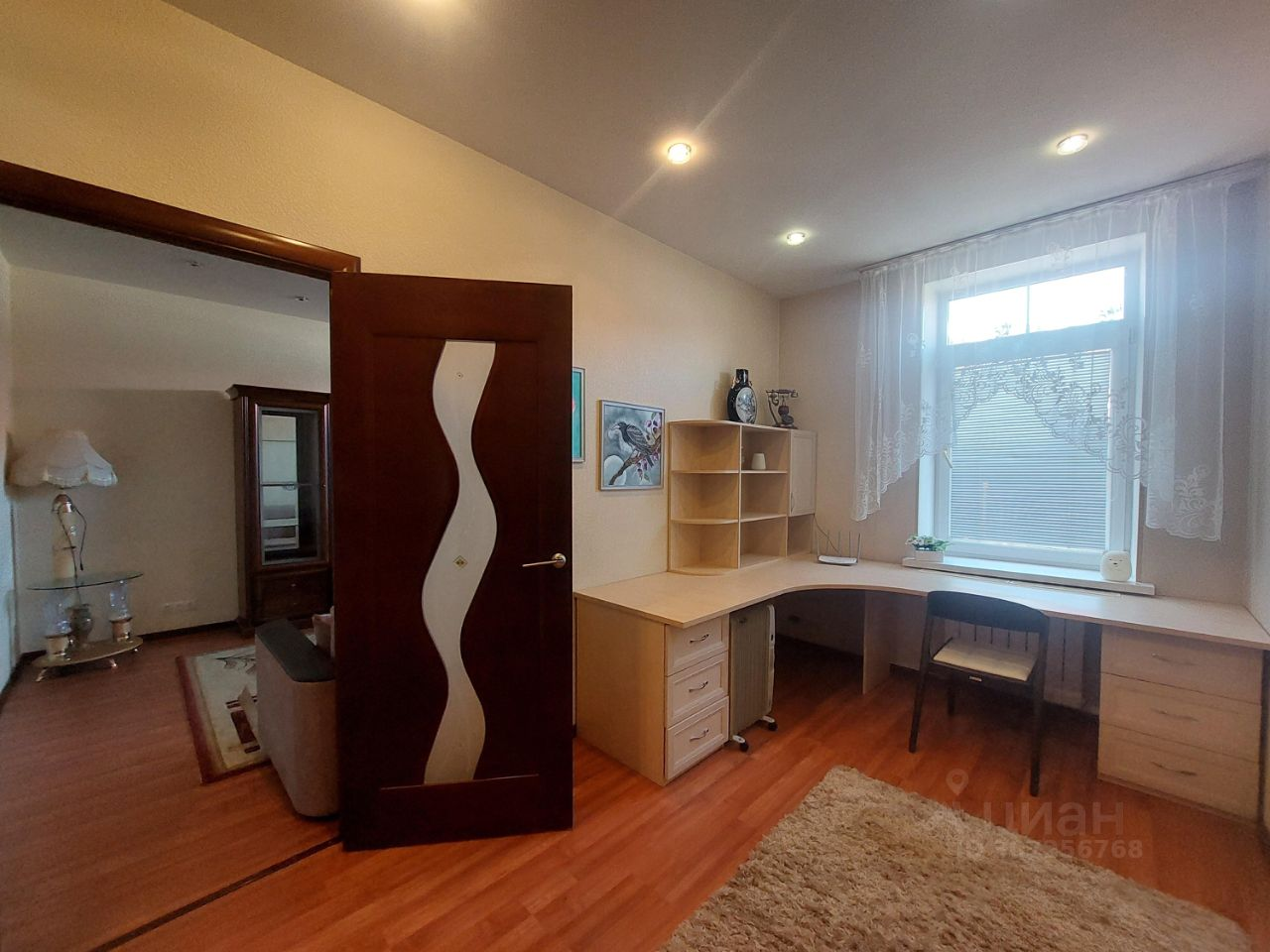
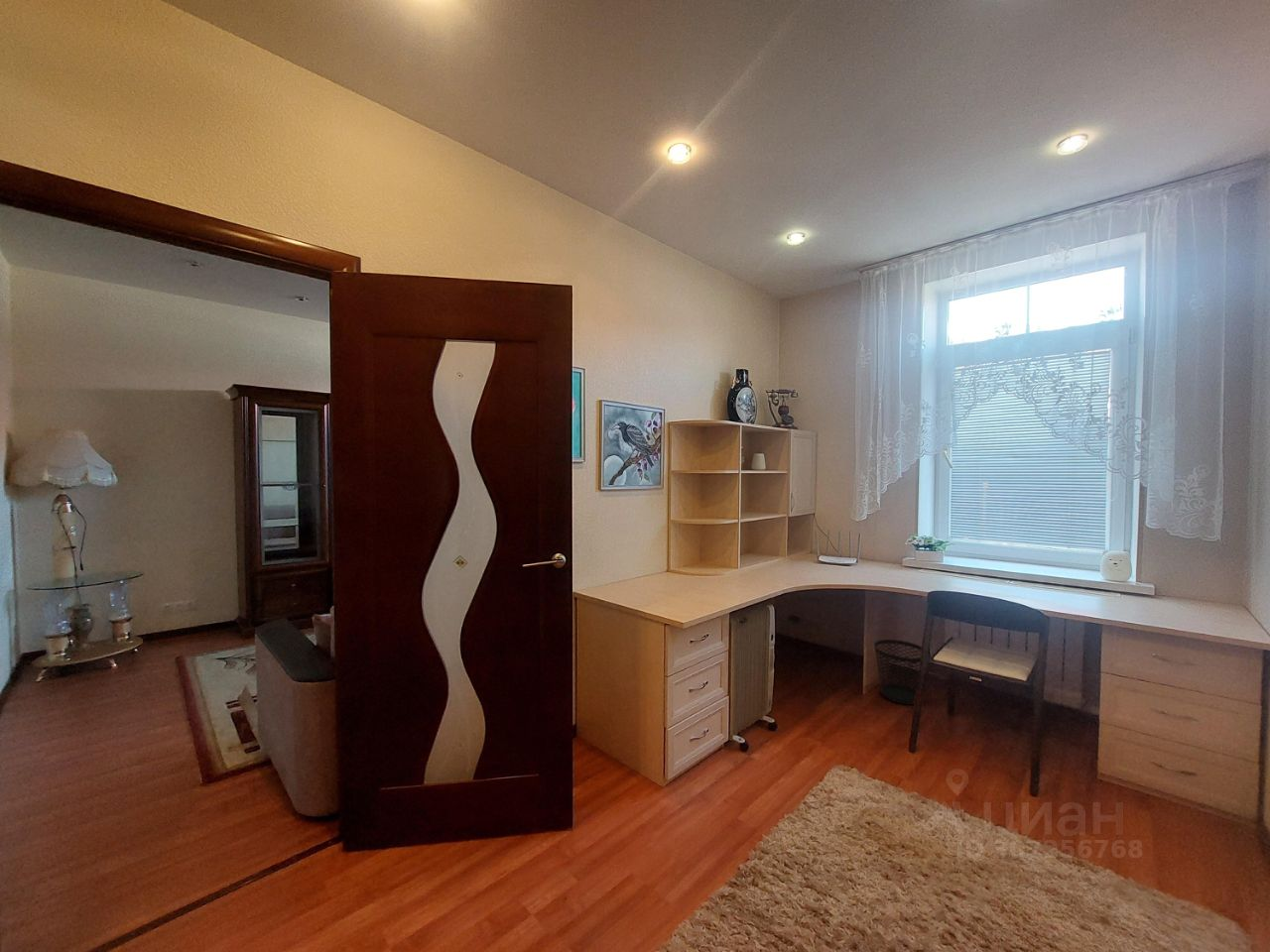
+ wastebasket (901, 671)
